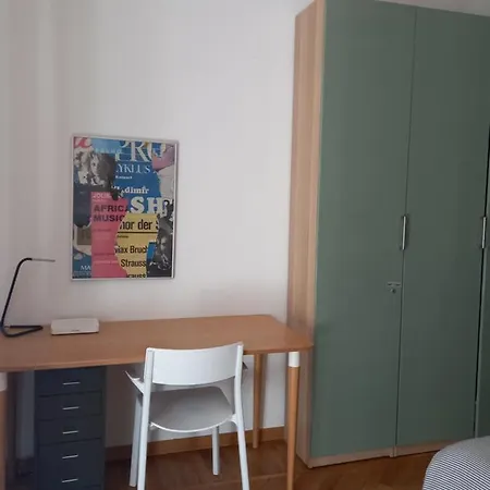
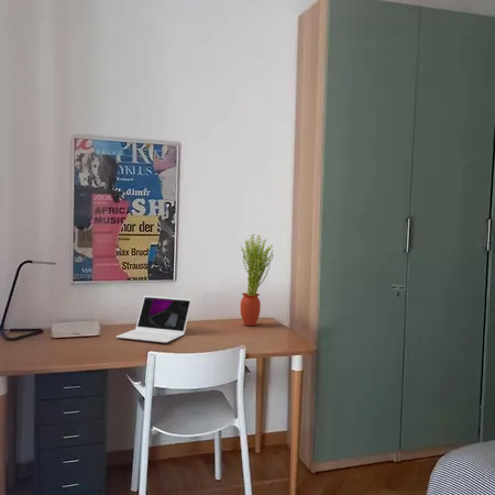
+ laptop (154, 316)
+ potted plant (256, 279)
